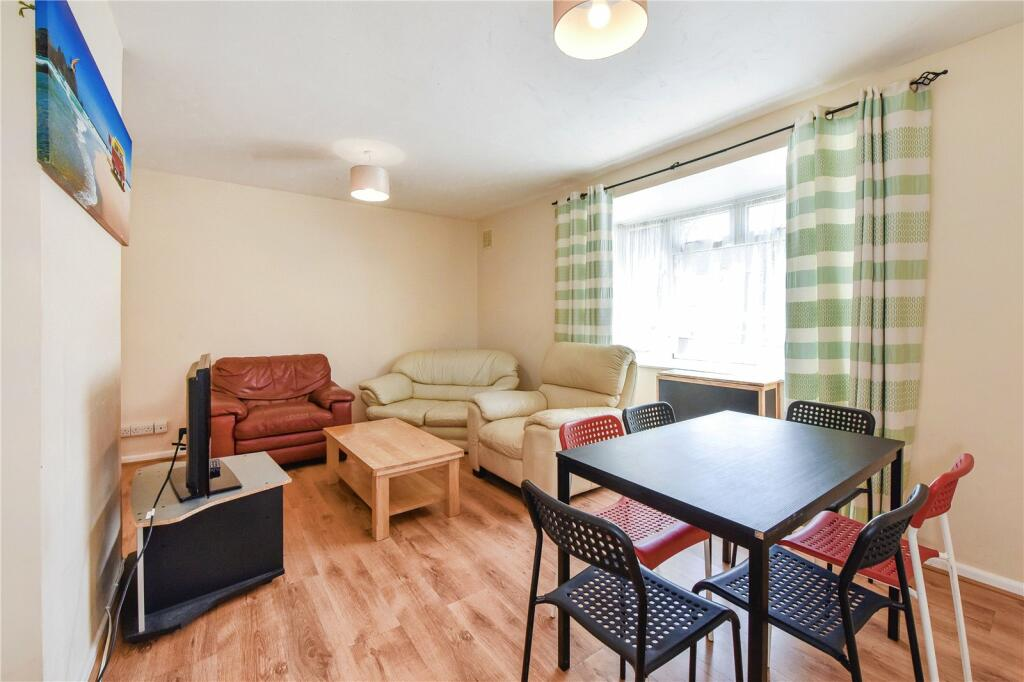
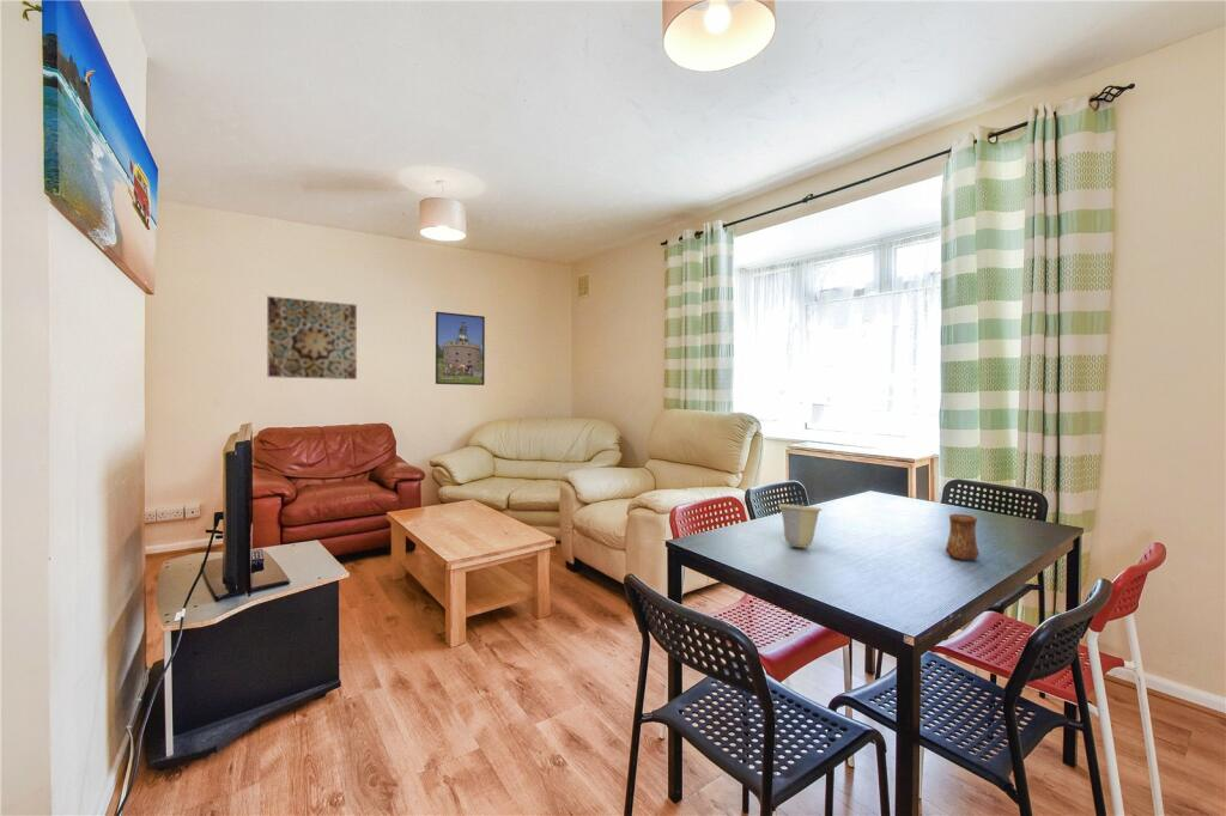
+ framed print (460, 349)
+ wall art (312, 339)
+ cup (961, 536)
+ cup (799, 524)
